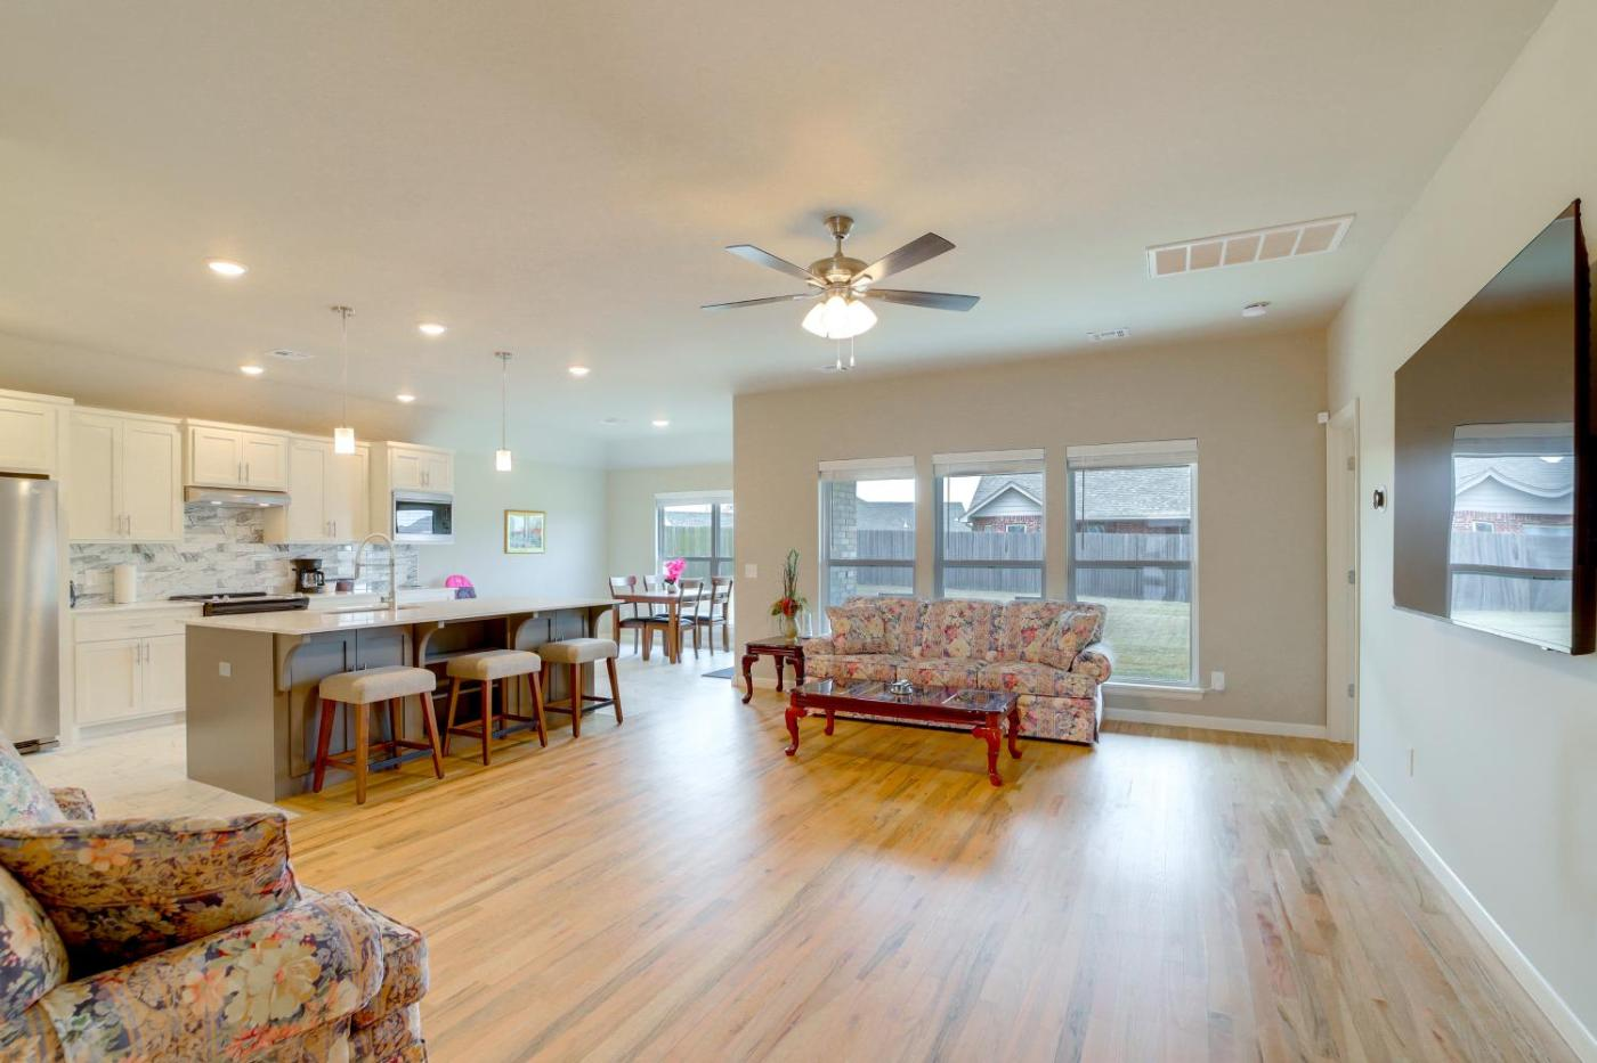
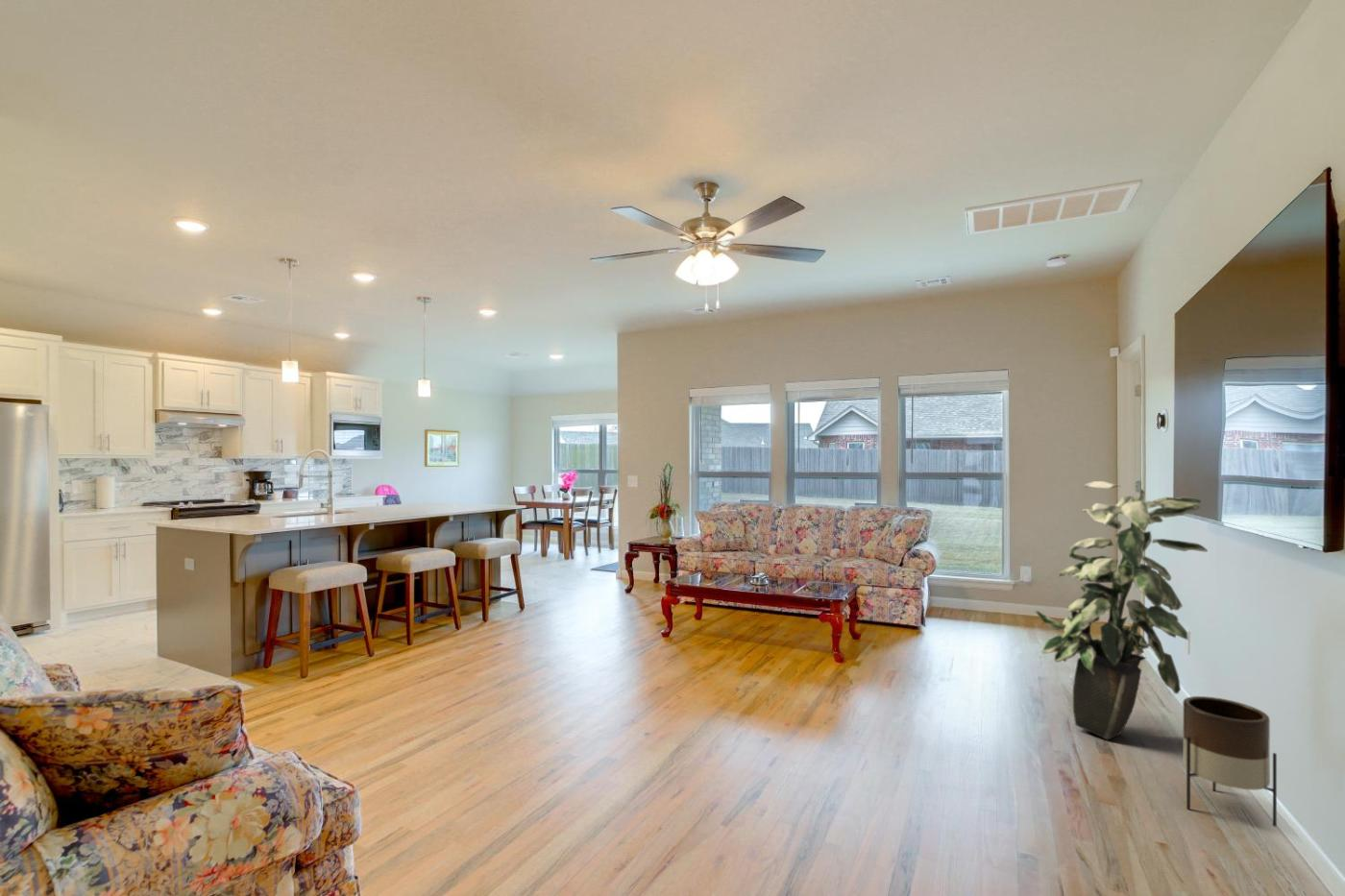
+ planter (1223, 757)
+ indoor plant (1116, 608)
